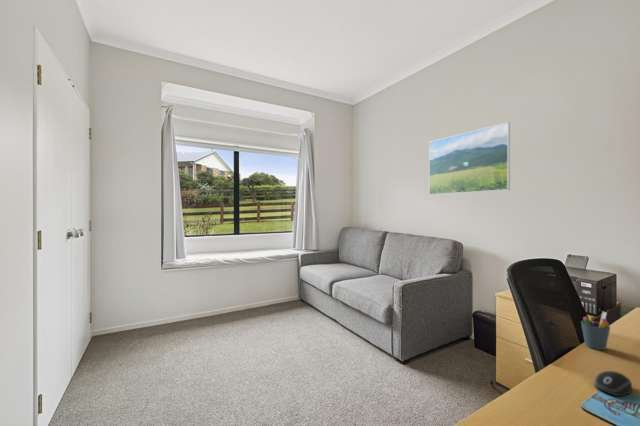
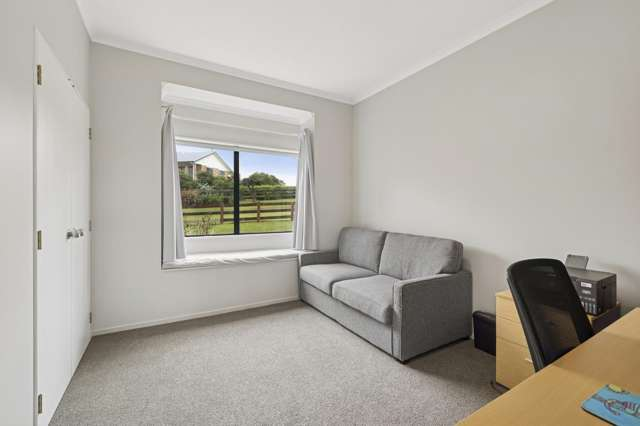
- pen holder (595, 329)
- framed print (464, 163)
- computer mouse (613, 380)
